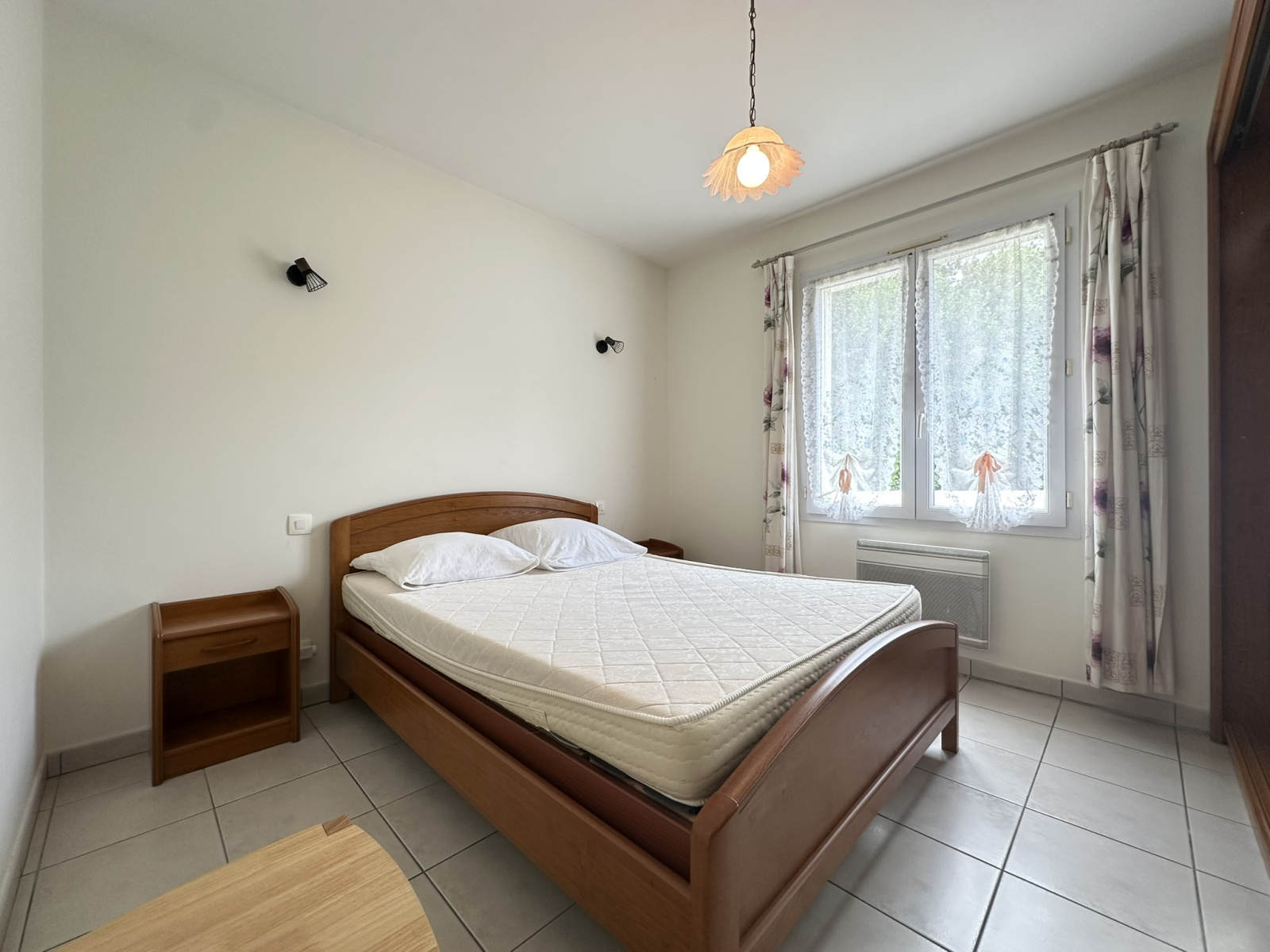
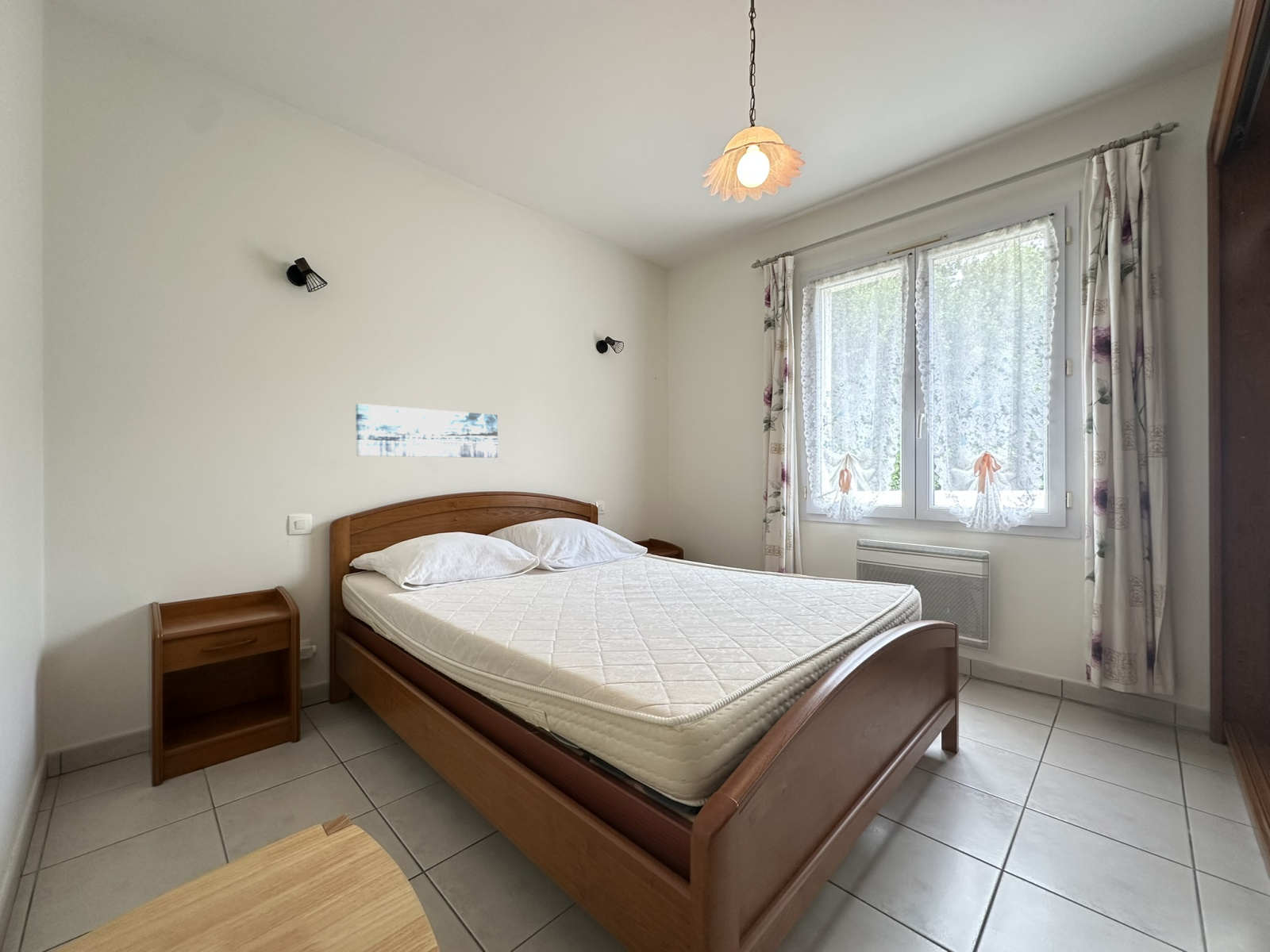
+ wall art (433, 433)
